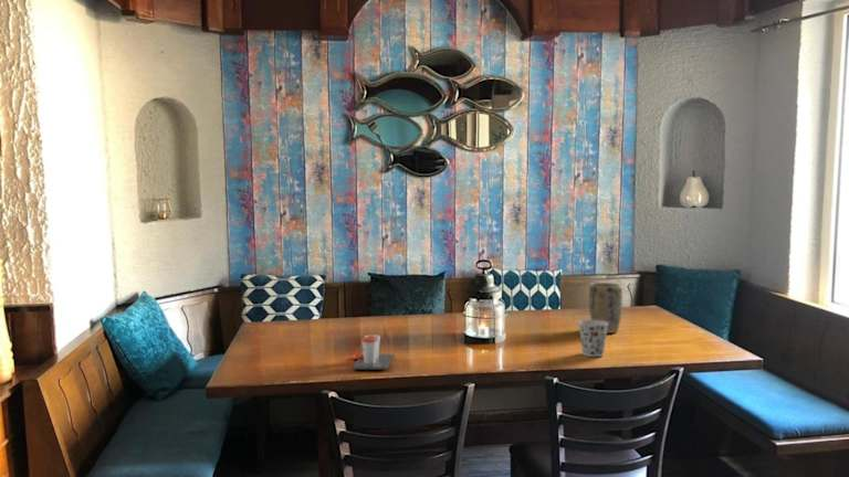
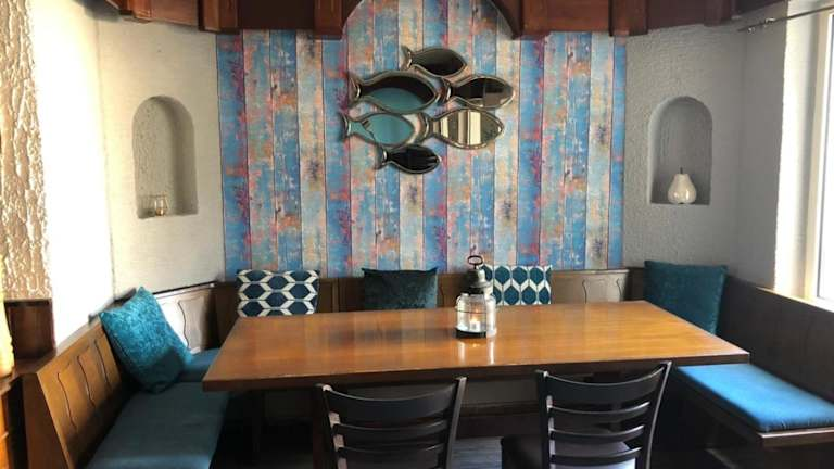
- plant pot (605, 307)
- cup (593, 338)
- cup (369, 349)
